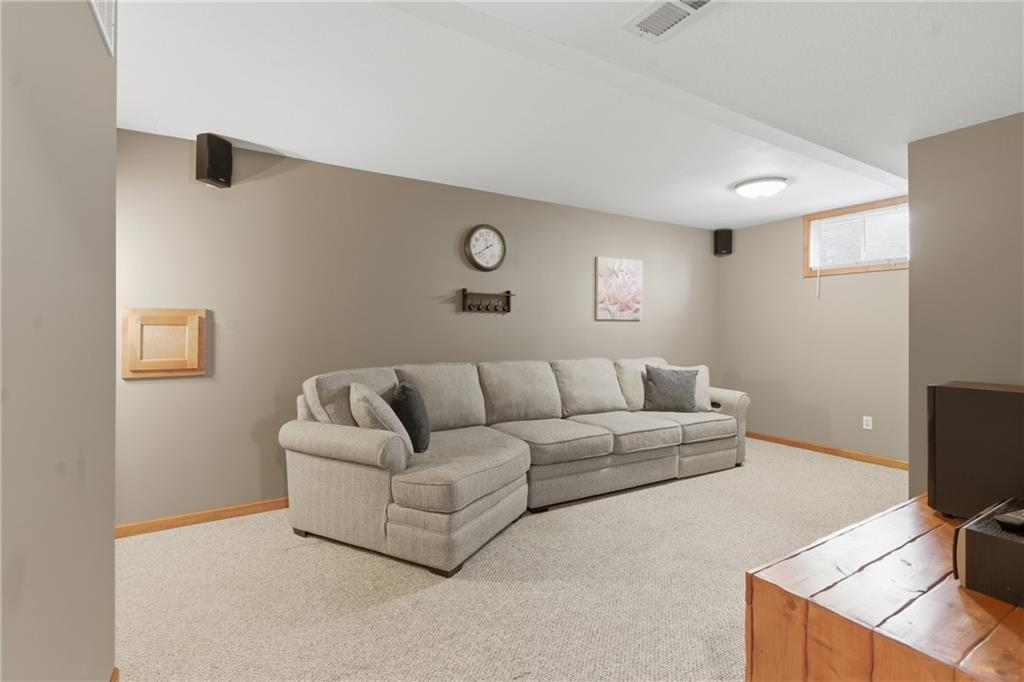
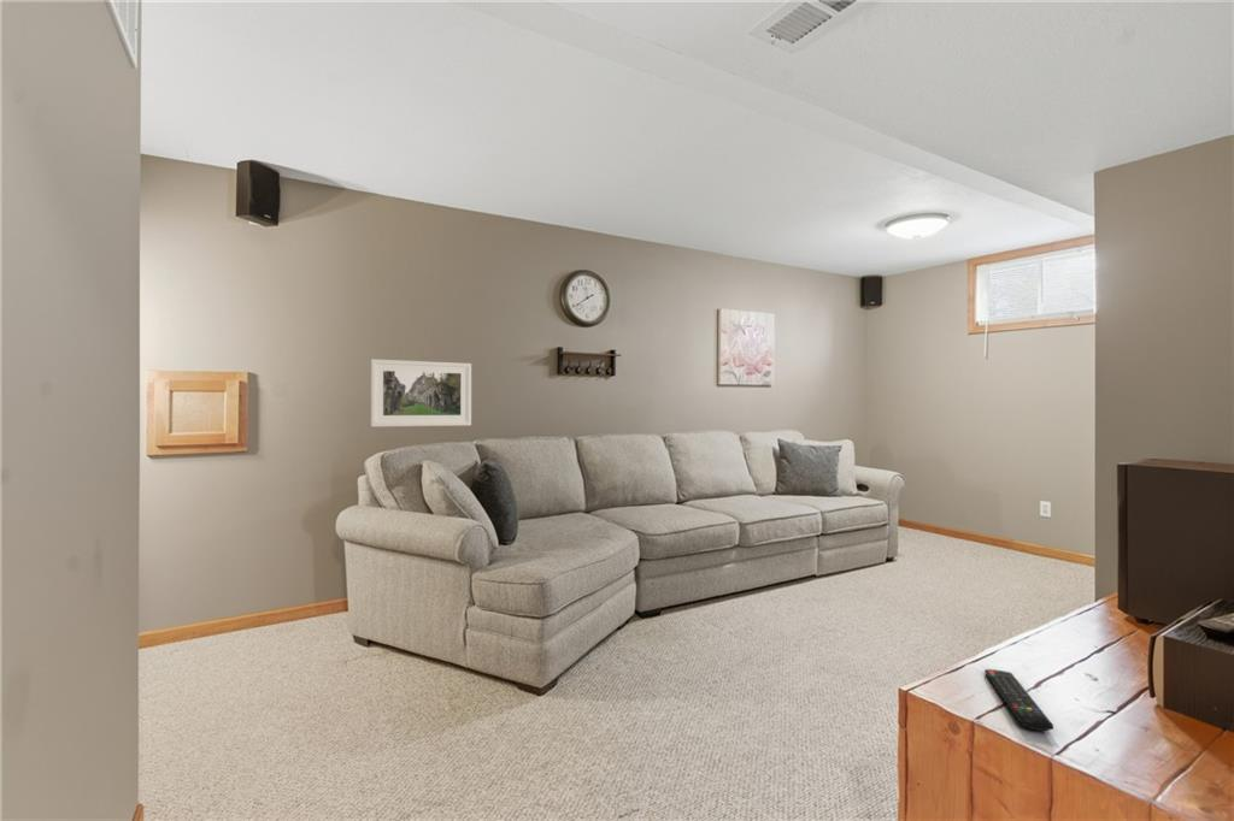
+ remote control (1015, 697)
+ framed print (423, 394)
